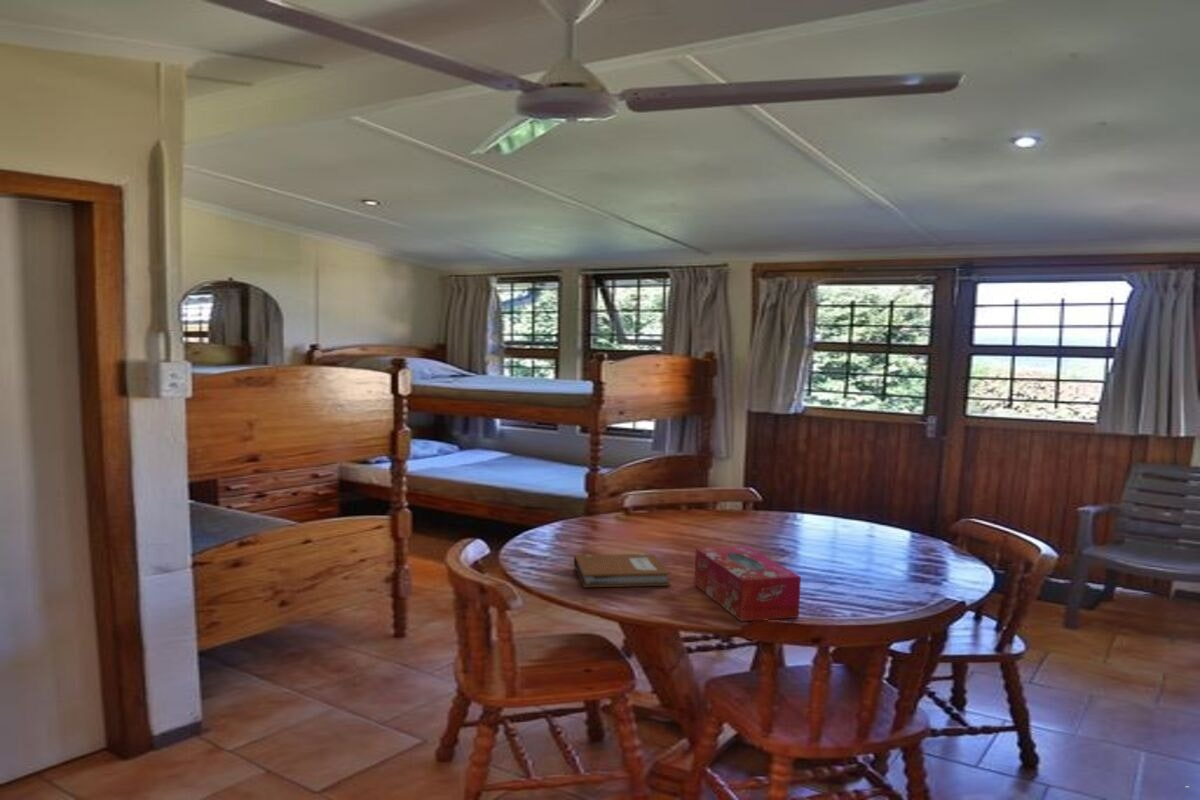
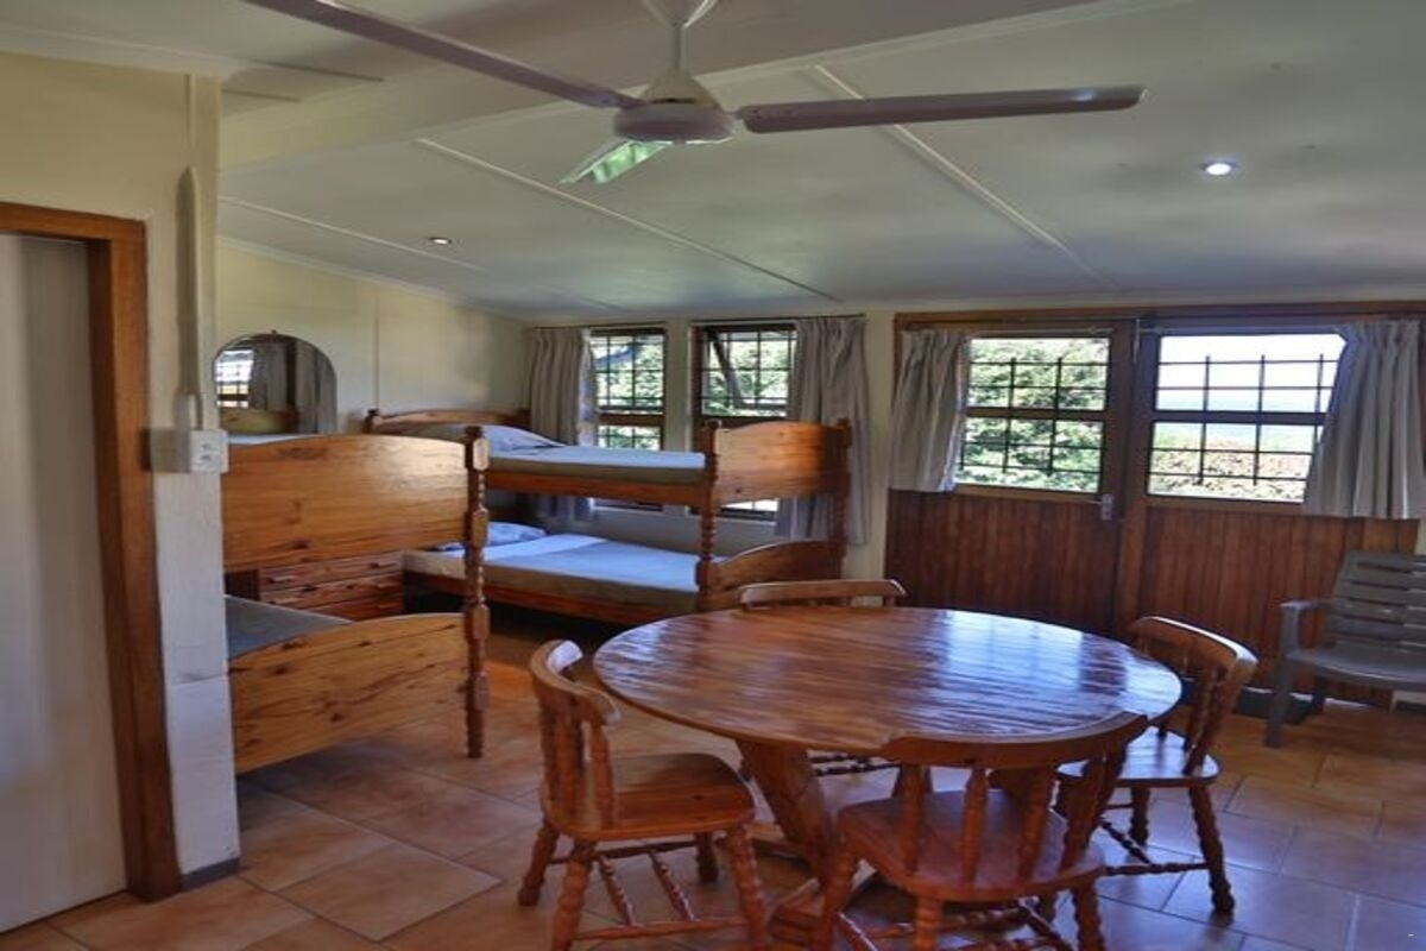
- tissue box (744, 580)
- notebook (622, 569)
